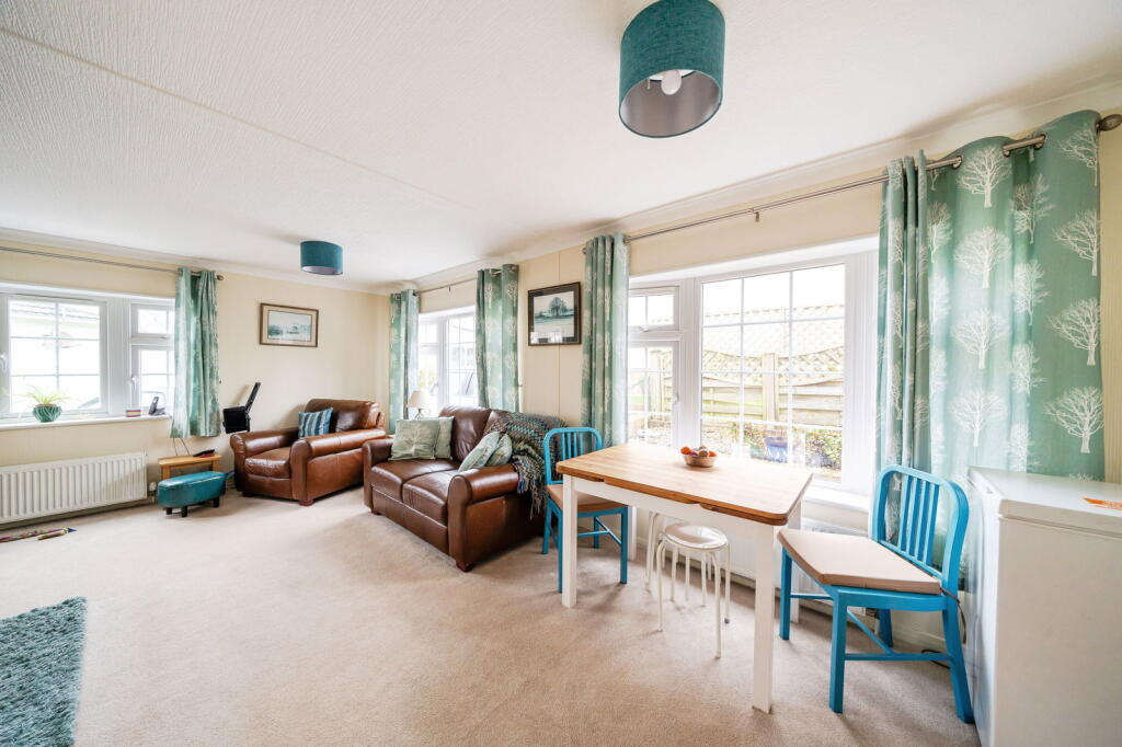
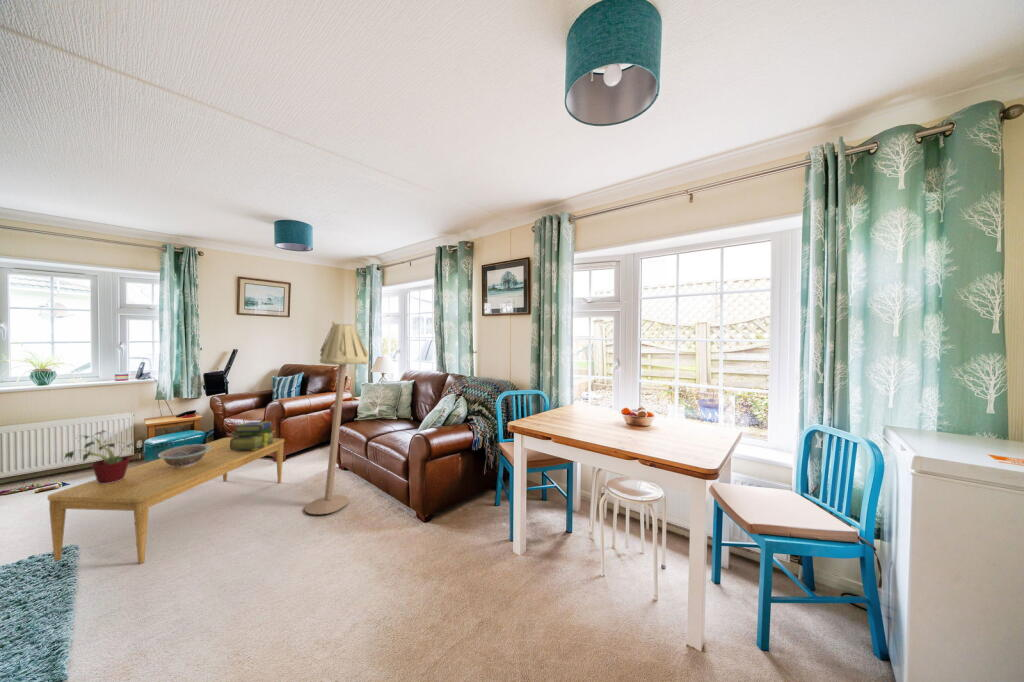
+ stack of books (253, 434)
+ coffee table (192, 486)
+ potted plant (99, 456)
+ floor lamp (339, 411)
+ decorative bowl (185, 457)
